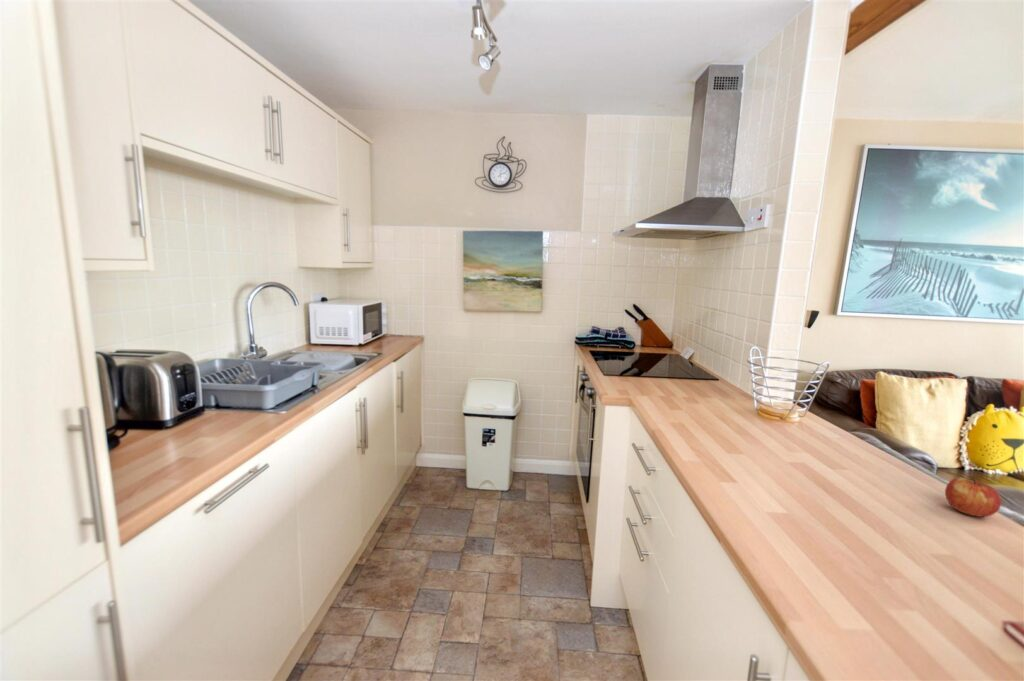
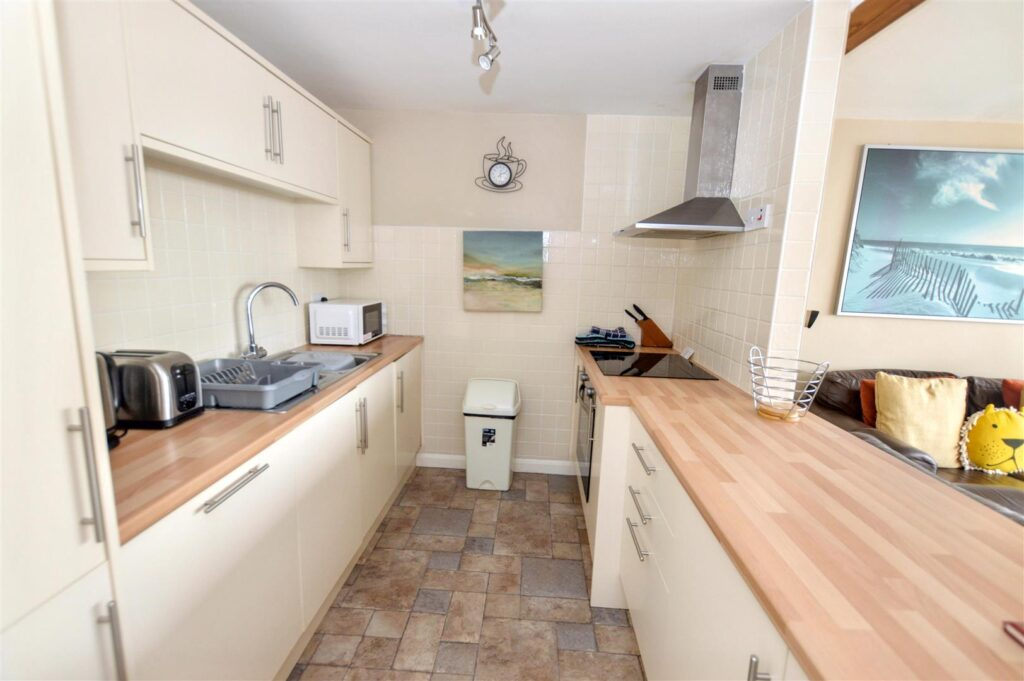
- apple (972, 495)
